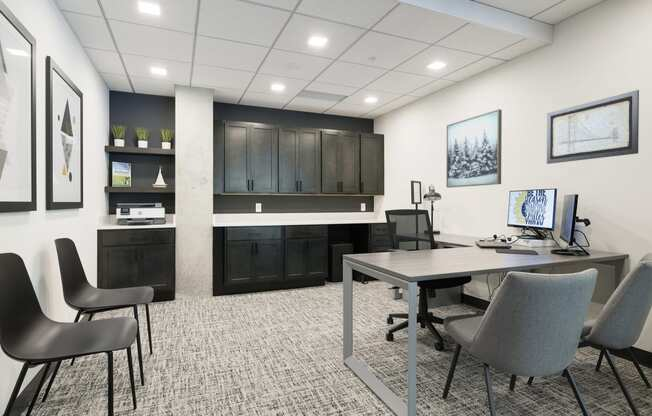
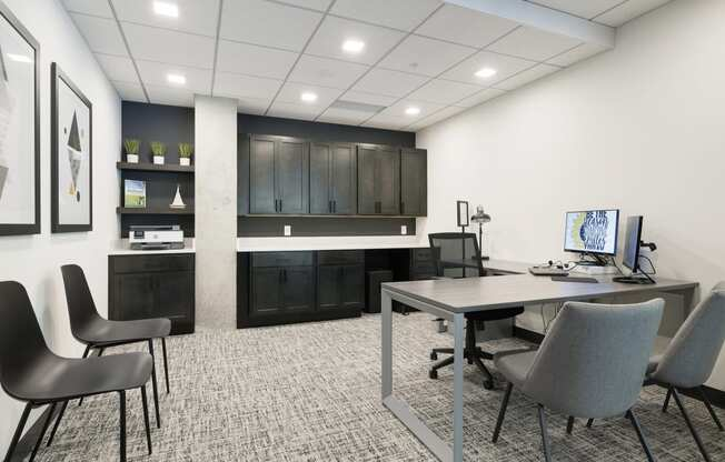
- wall art (587, 131)
- wall art (471, 152)
